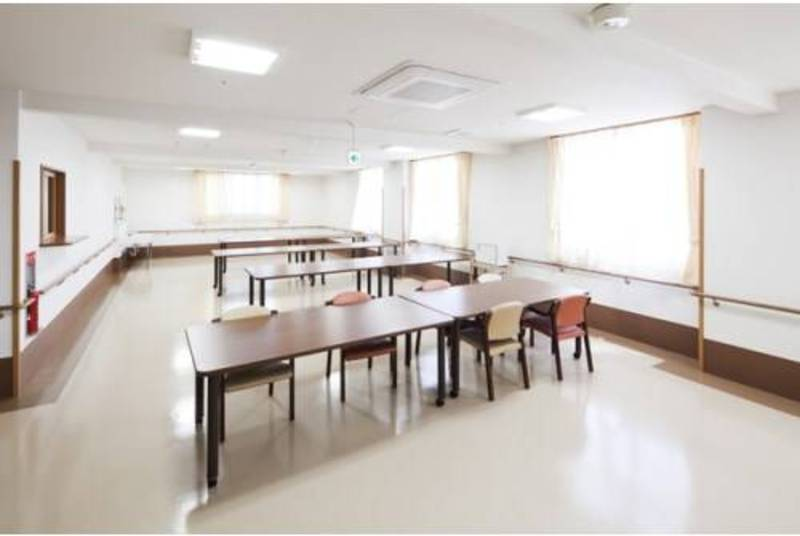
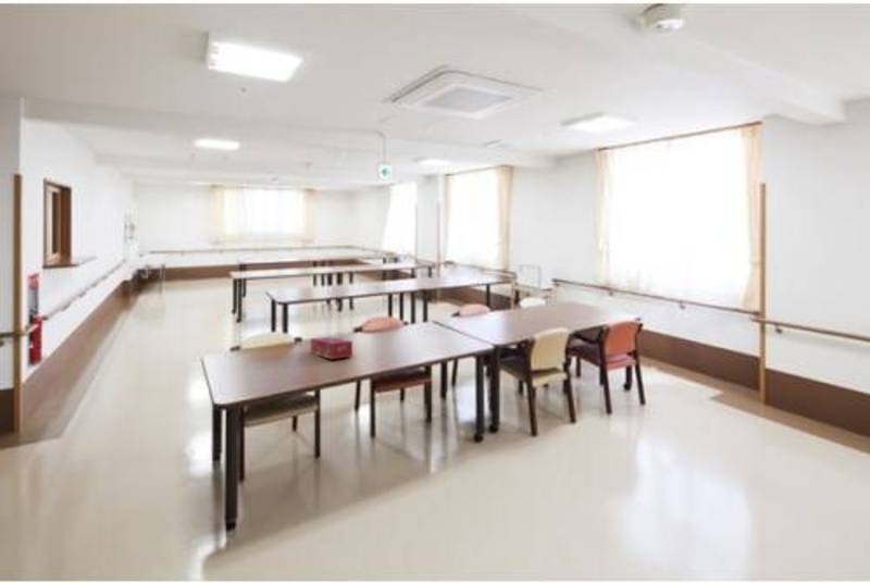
+ tissue box (331, 347)
